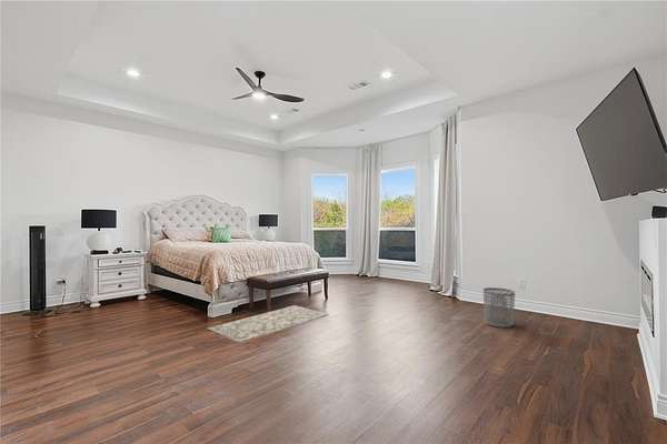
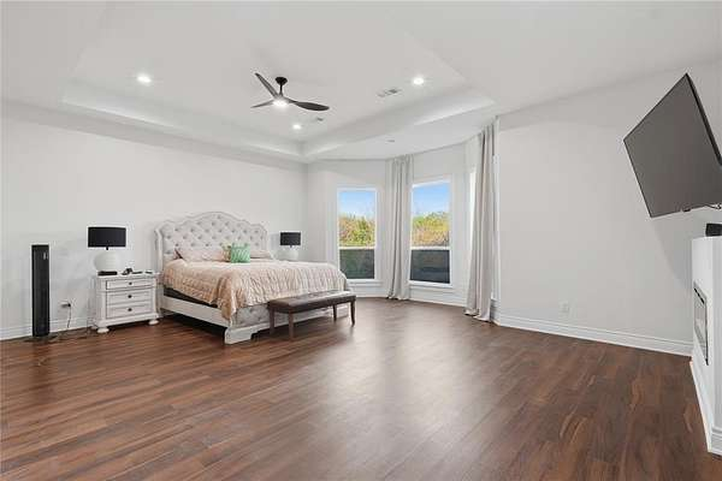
- rug (271, 321)
- waste bin (498, 307)
